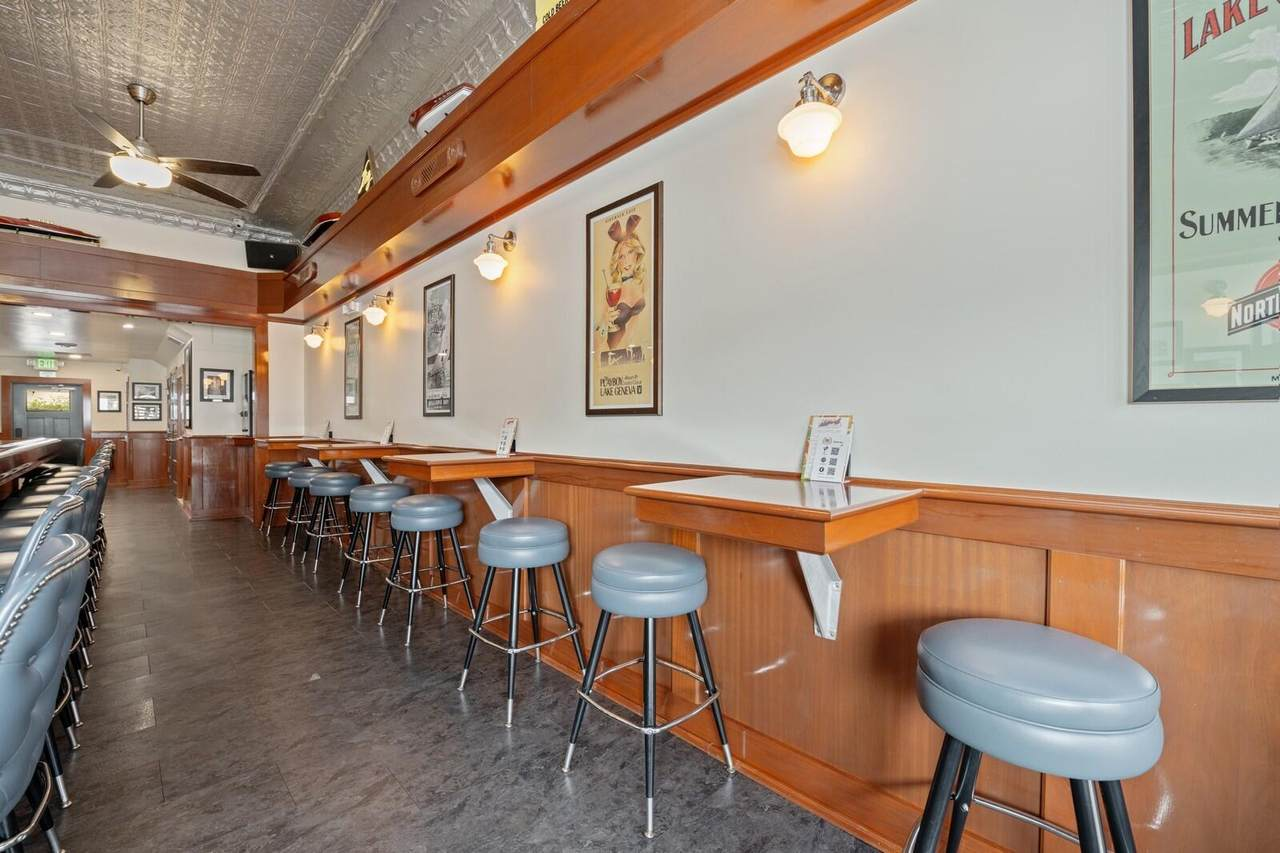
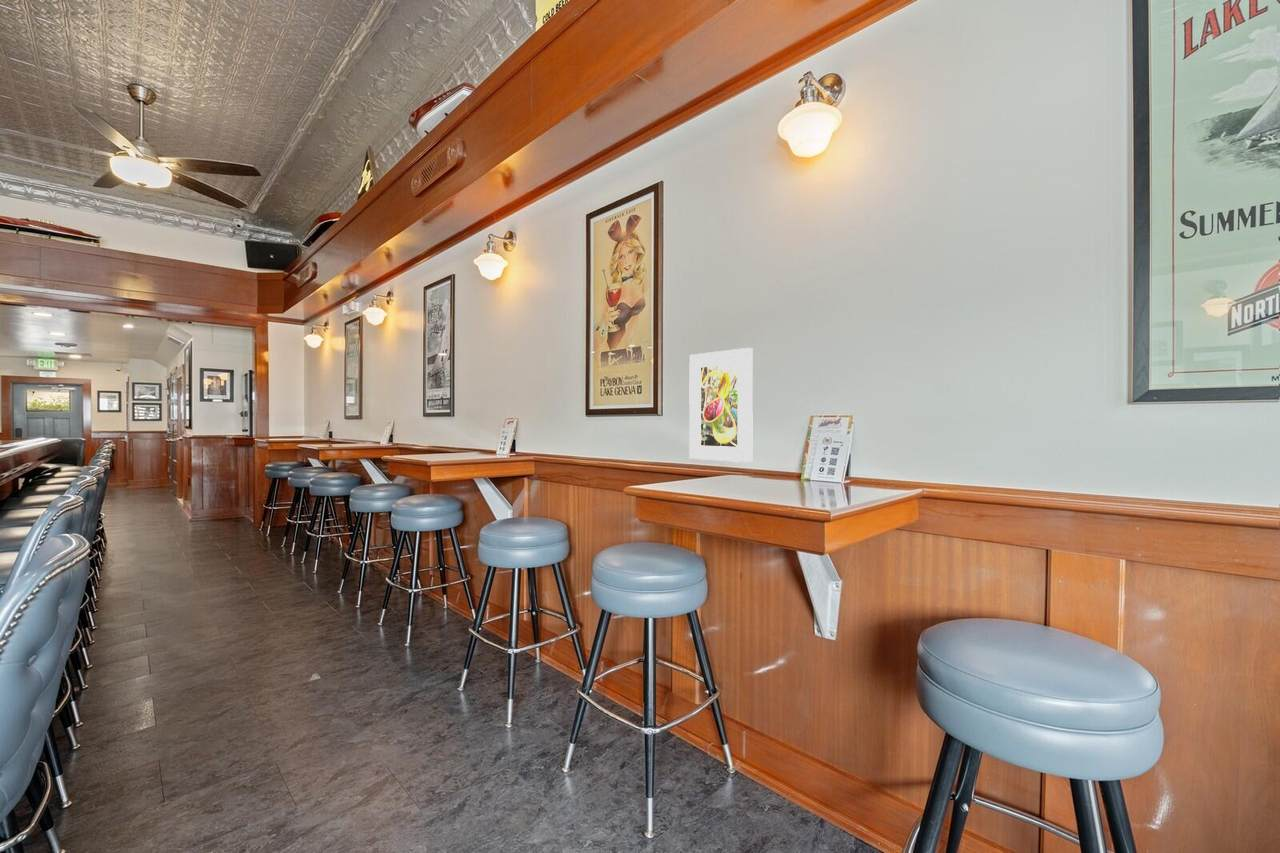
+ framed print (719, 405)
